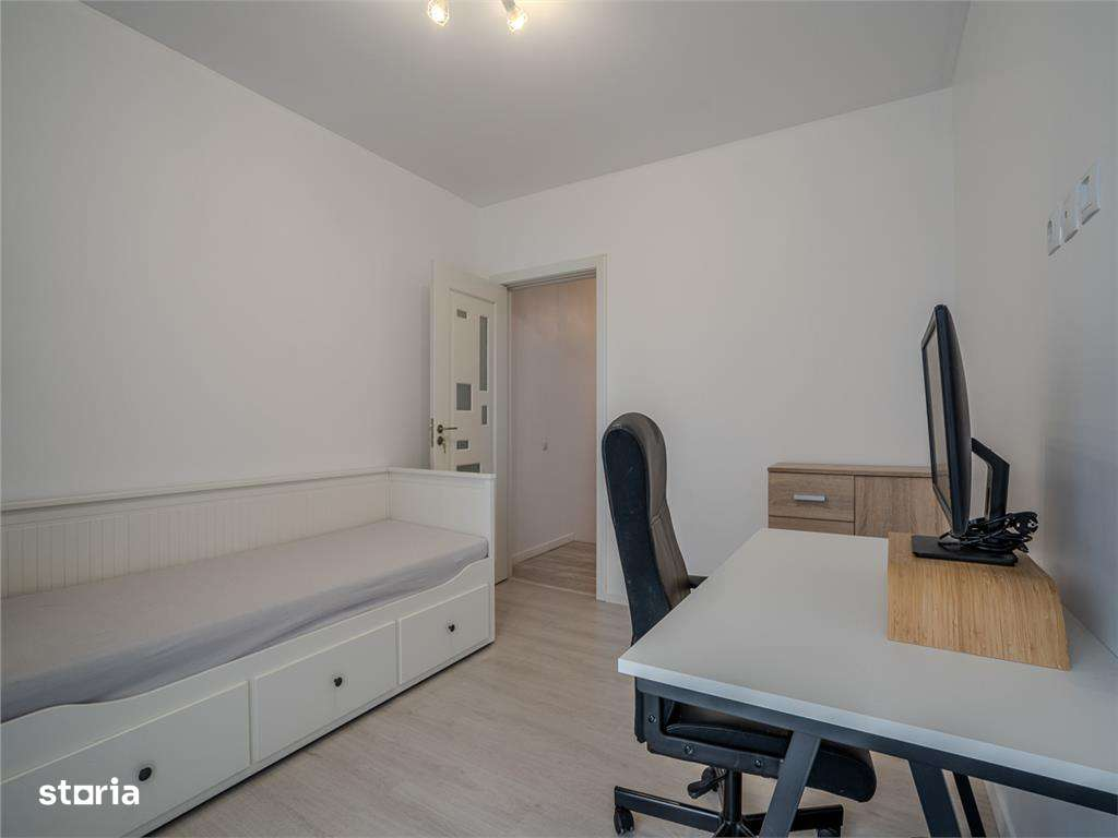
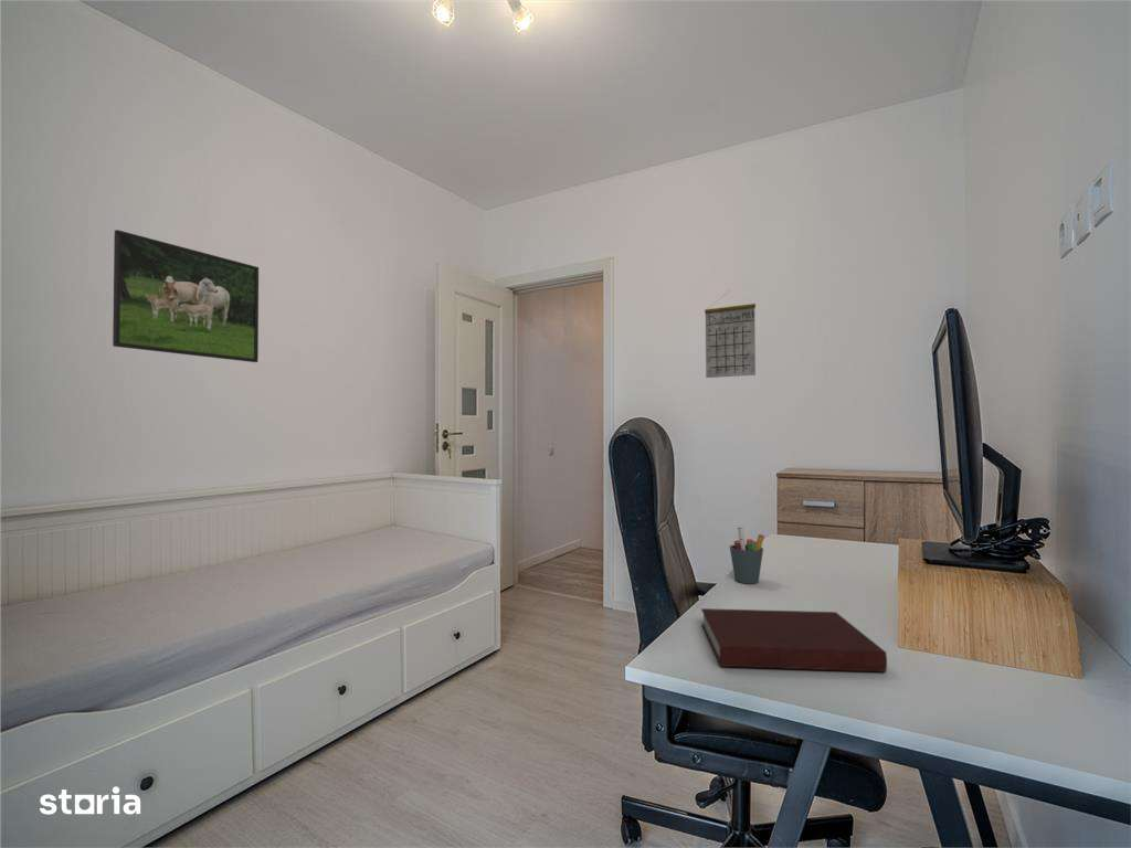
+ calendar (729, 332)
+ pen holder (747, 554)
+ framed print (192, 303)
+ notebook (783, 636)
